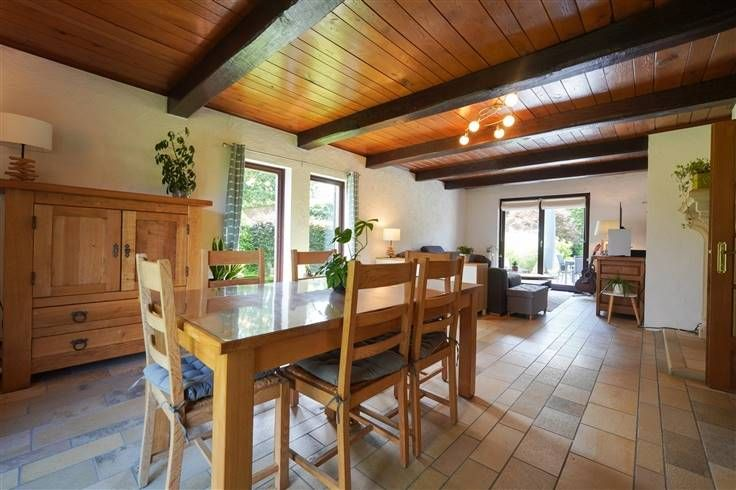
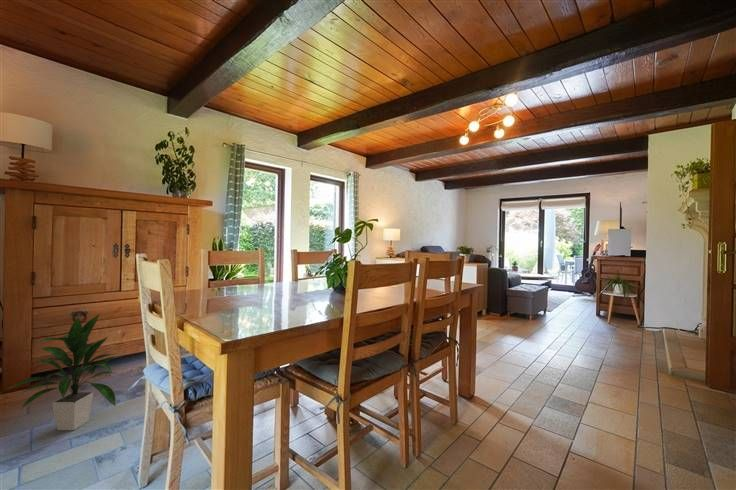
+ indoor plant (75, 372)
